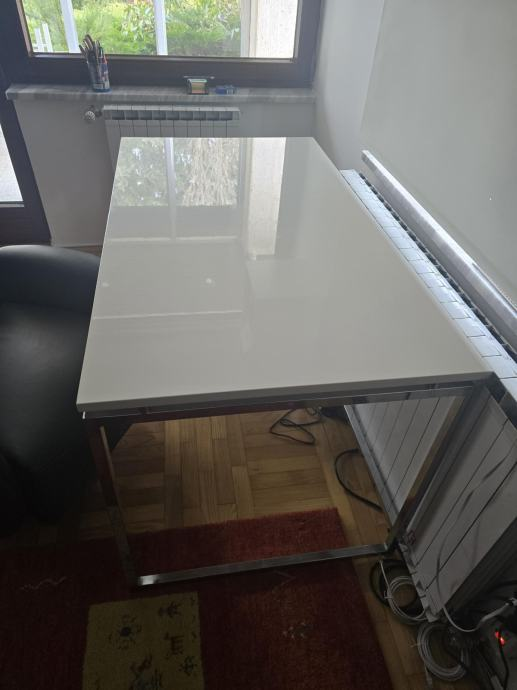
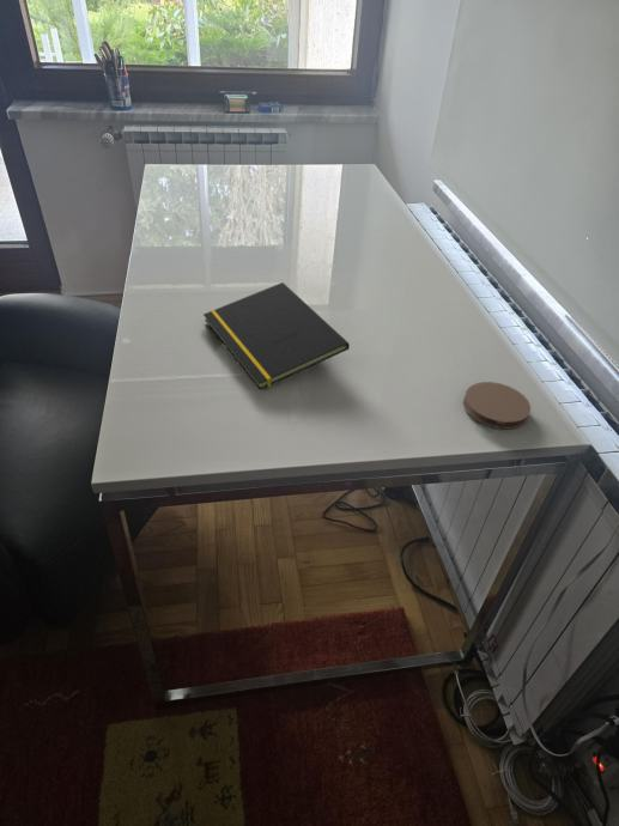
+ coaster (496, 403)
+ notepad (272, 330)
